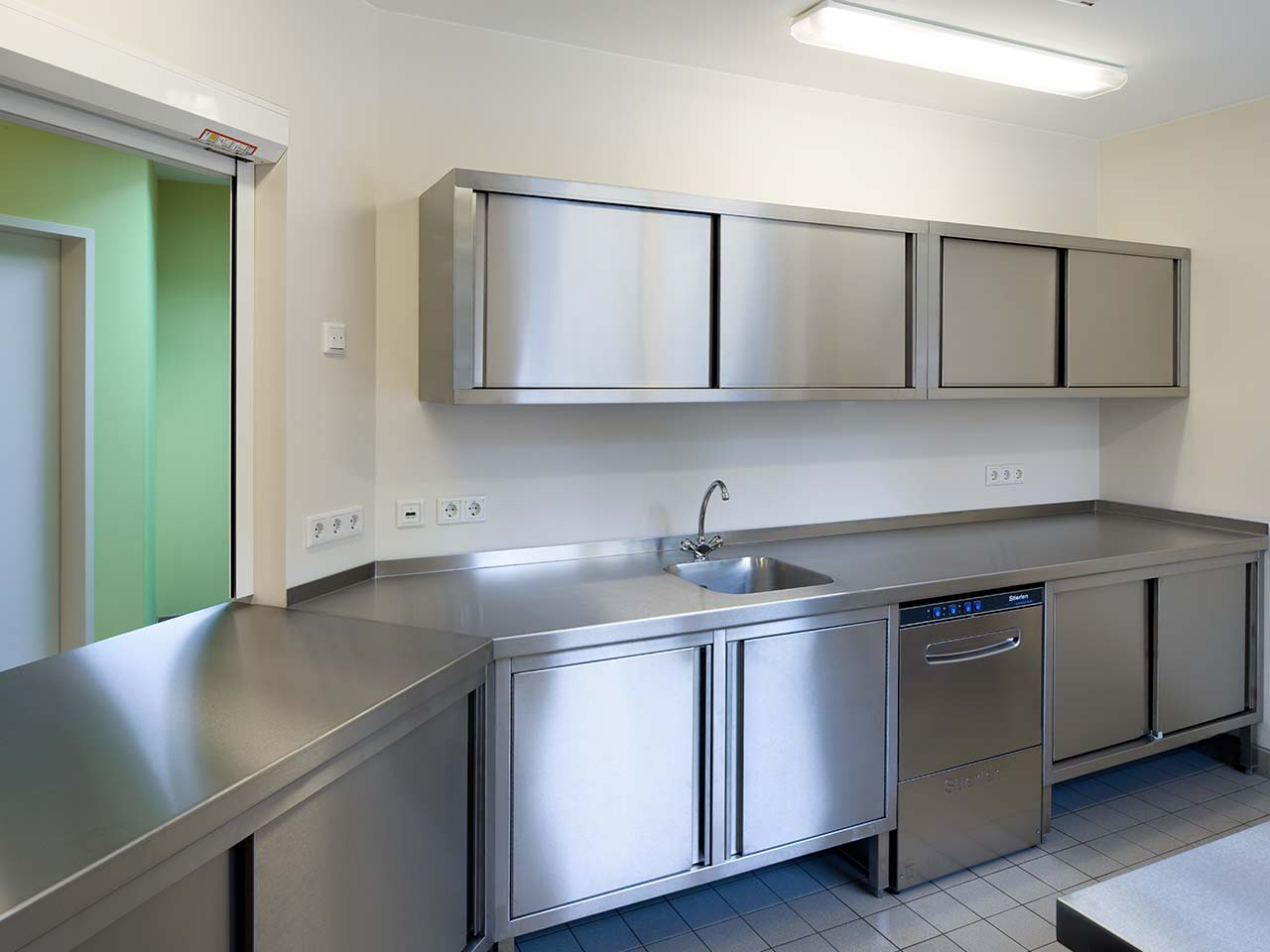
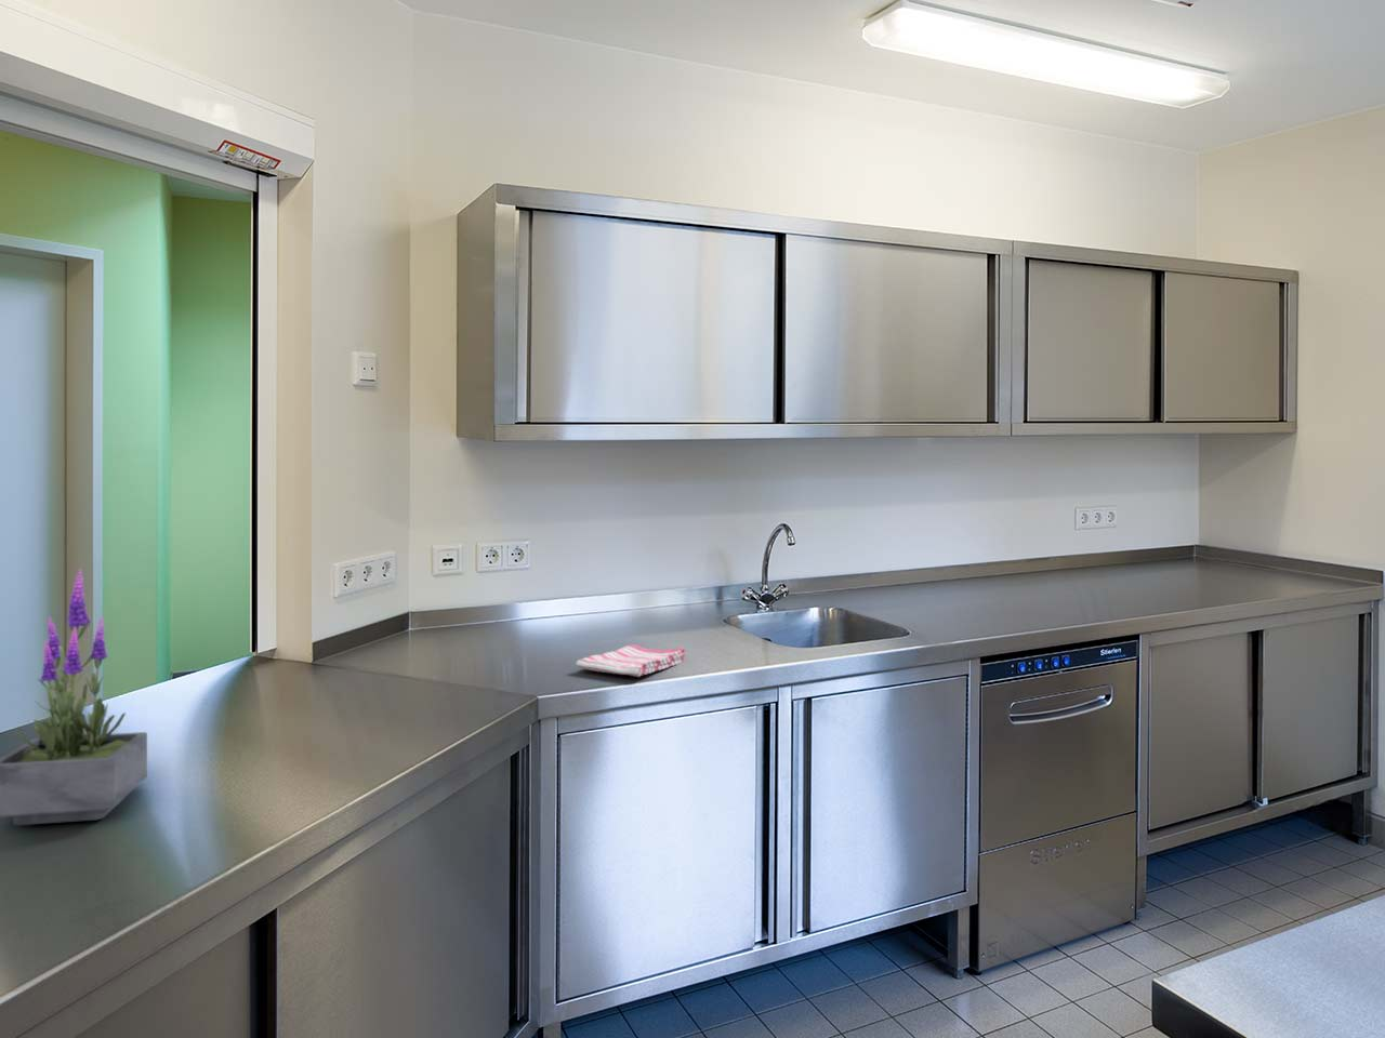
+ potted plant (71, 689)
+ dish towel (631, 657)
